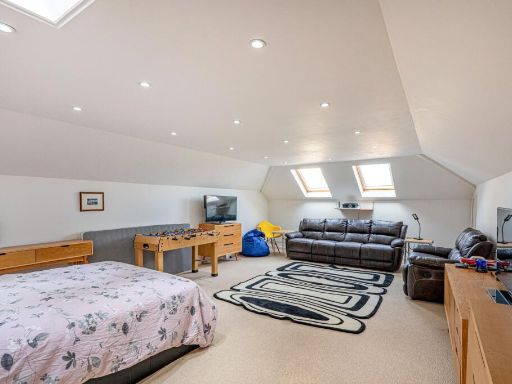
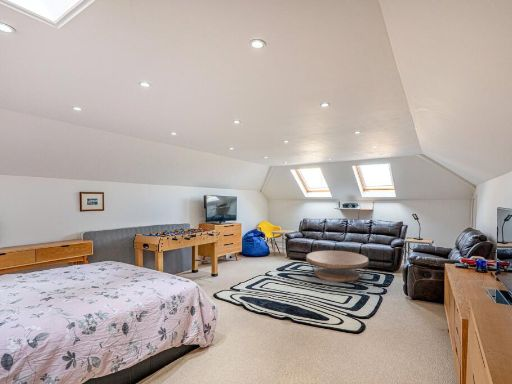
+ coffee table (336, 266)
